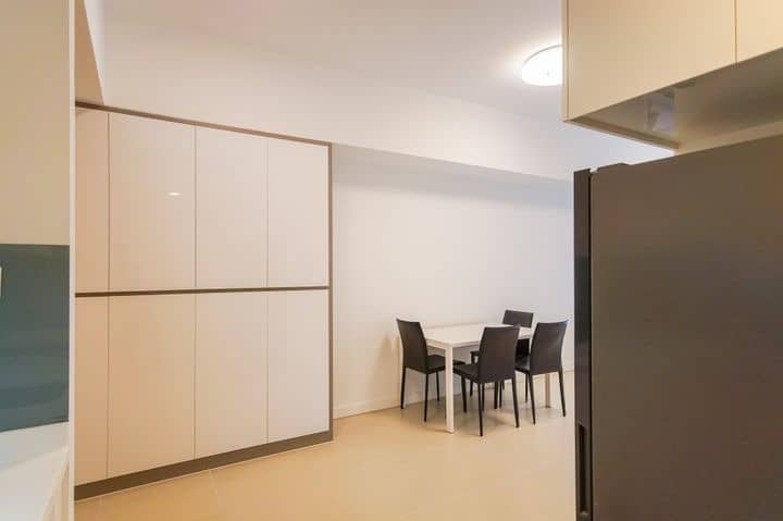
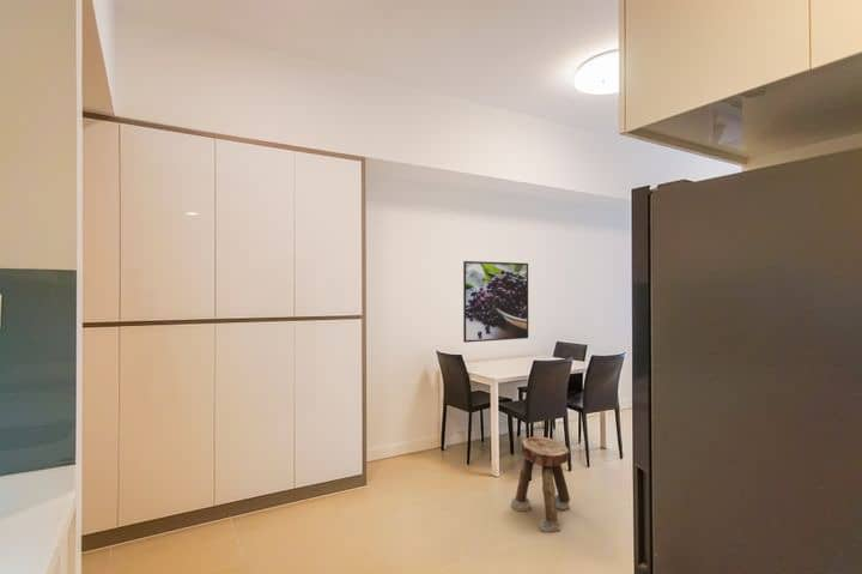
+ stool (546, 479)
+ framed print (497, 301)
